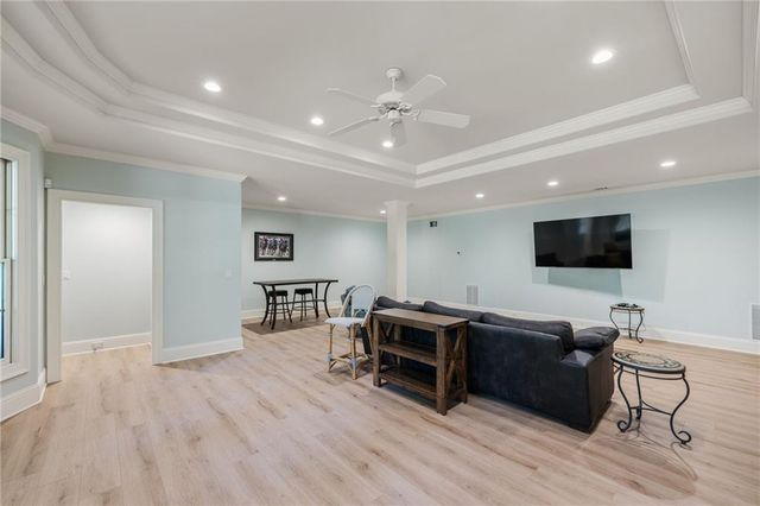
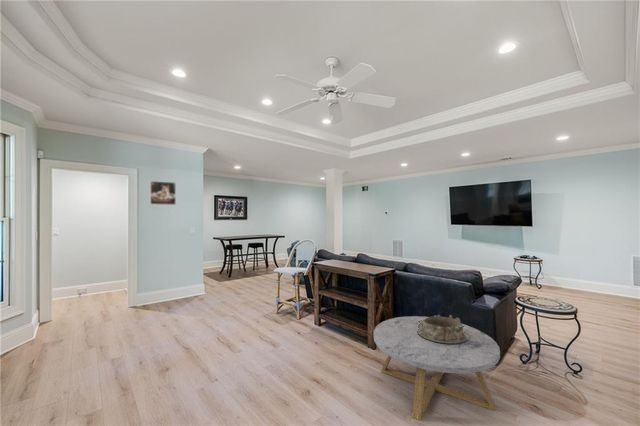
+ coffee table (432, 362)
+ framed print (163, 193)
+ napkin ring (442, 327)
